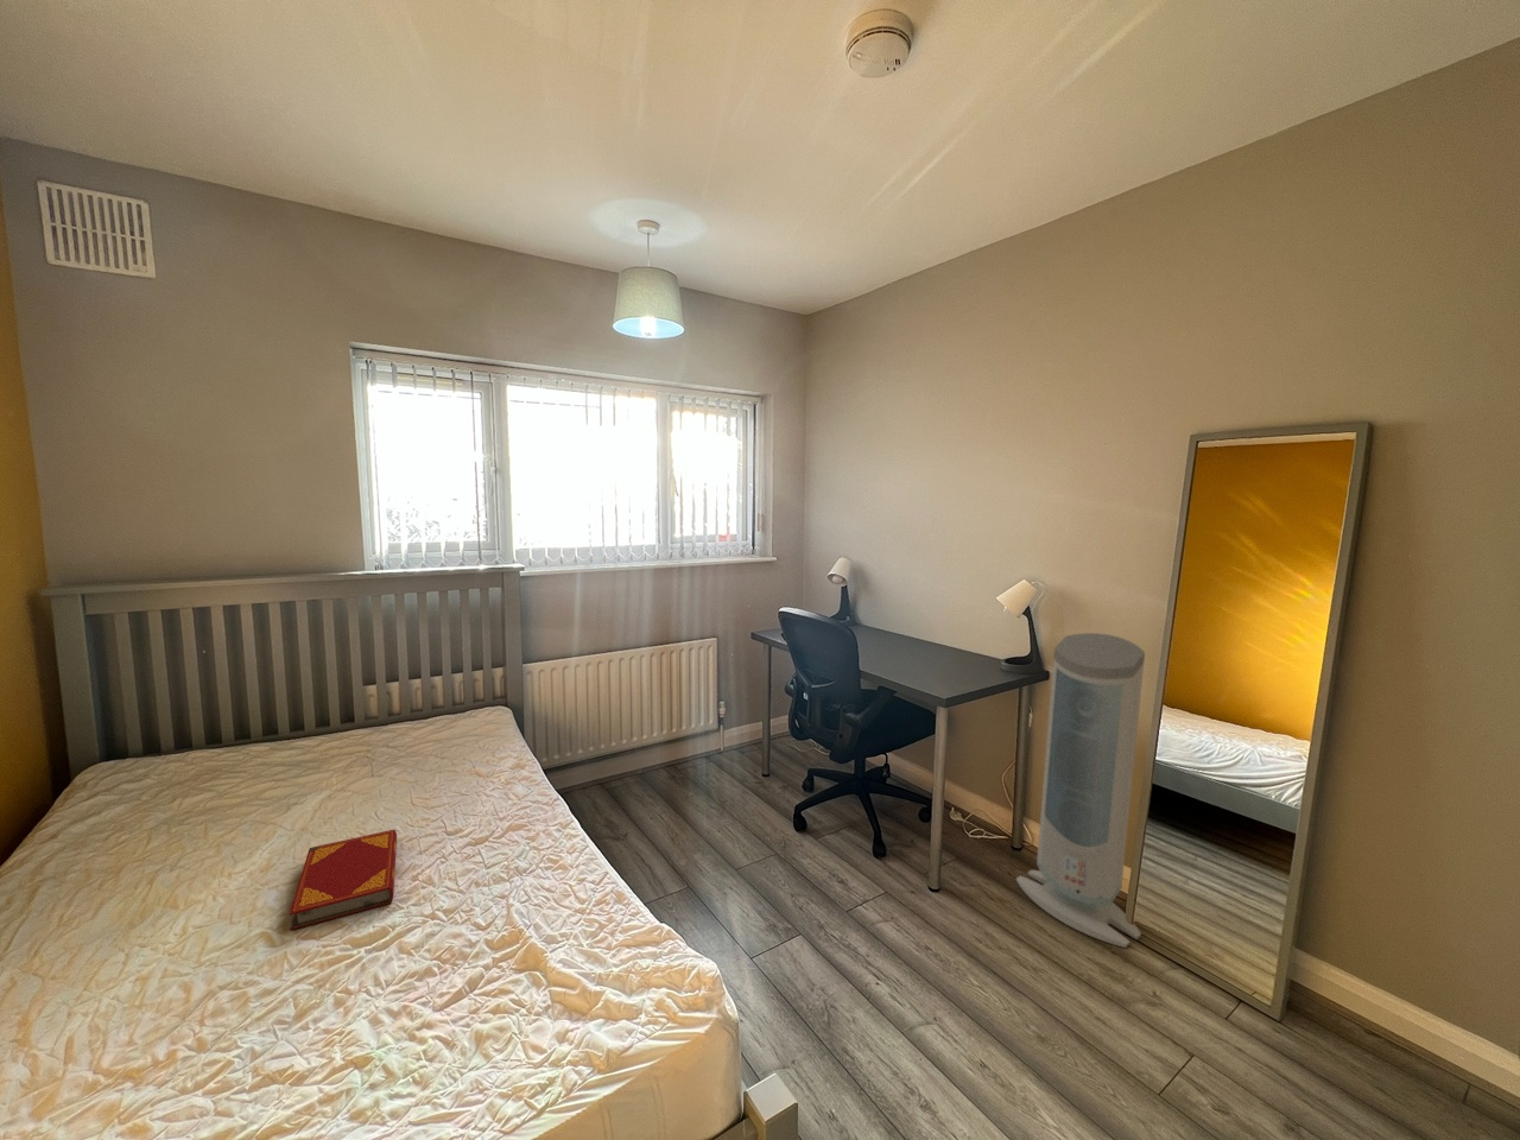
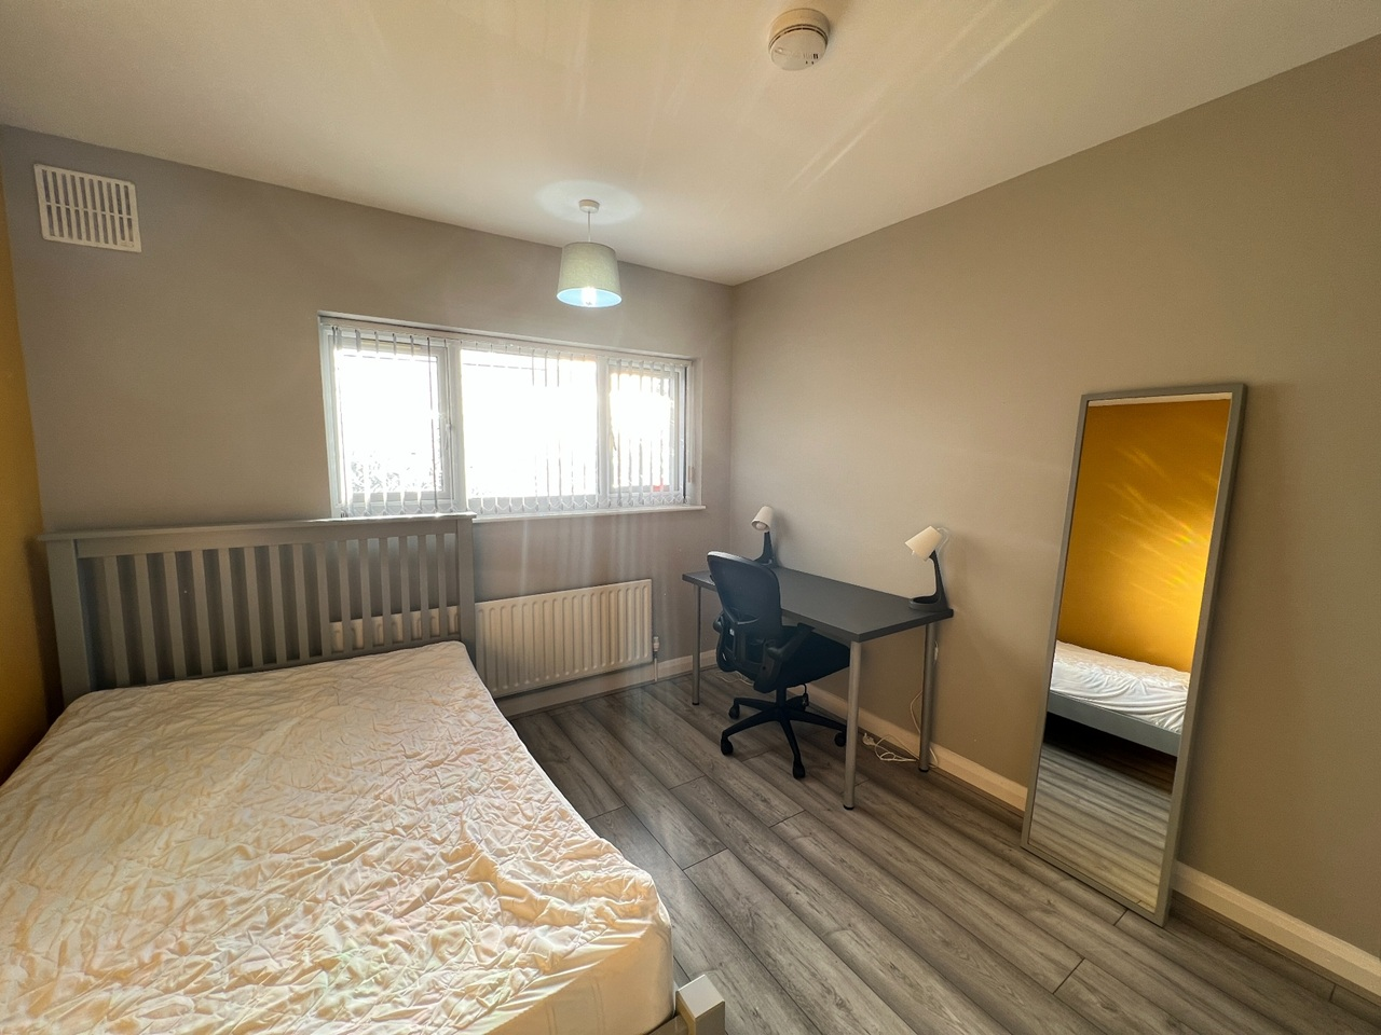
- air purifier (1087, 775)
- hardback book (349, 873)
